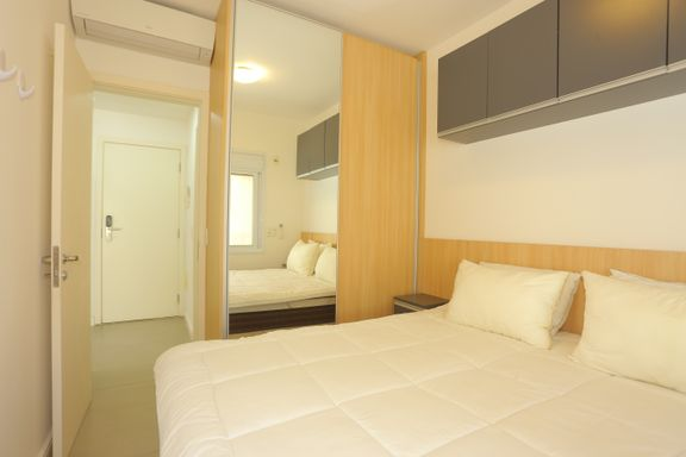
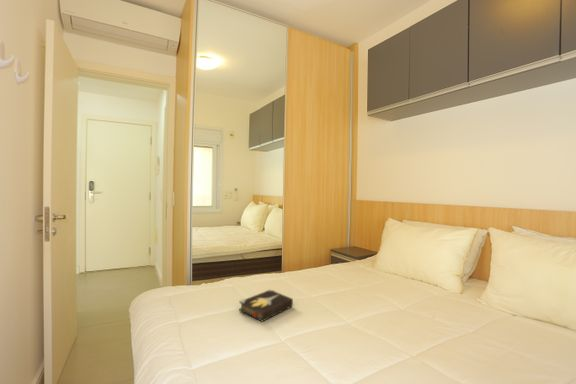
+ hardback book (266, 303)
